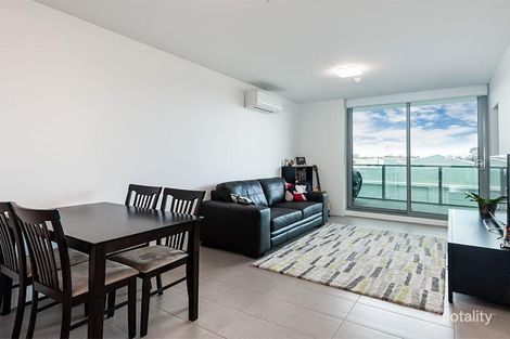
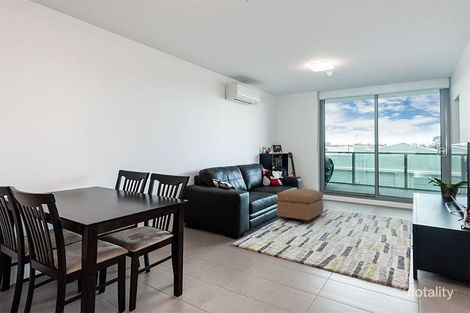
+ ottoman (300, 203)
